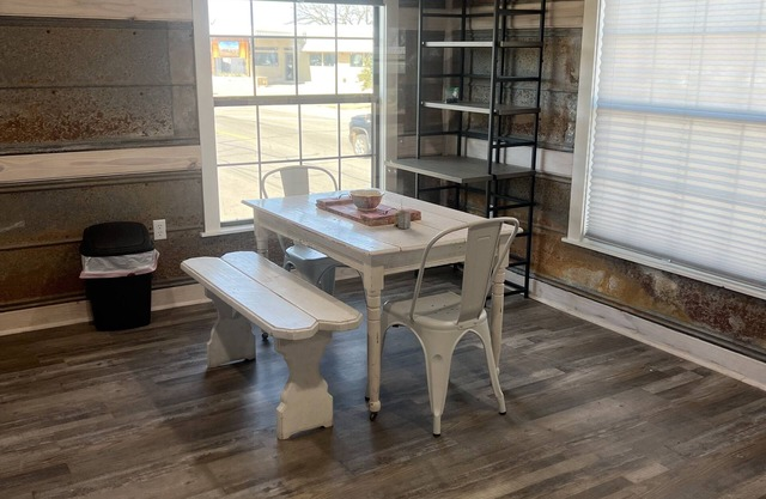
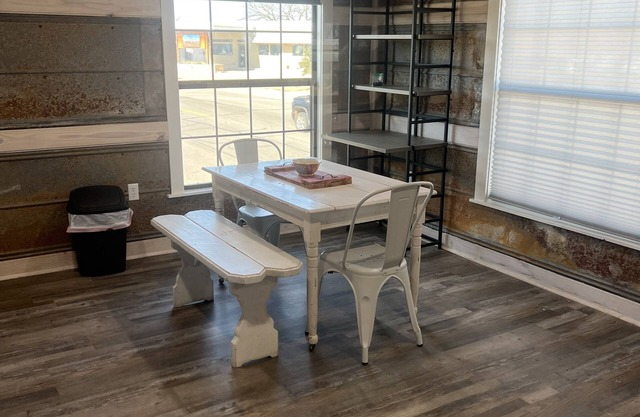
- architectural model (400, 213)
